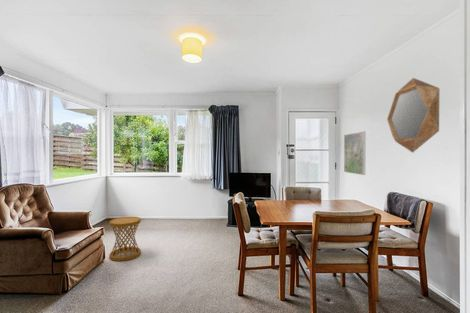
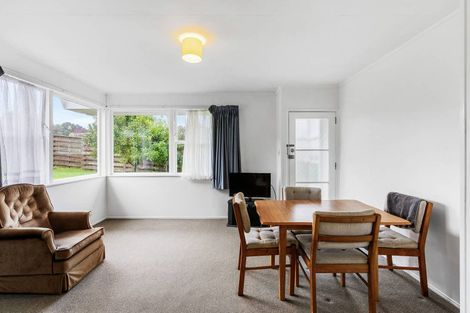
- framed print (353, 153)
- home mirror (409, 115)
- side table (124, 237)
